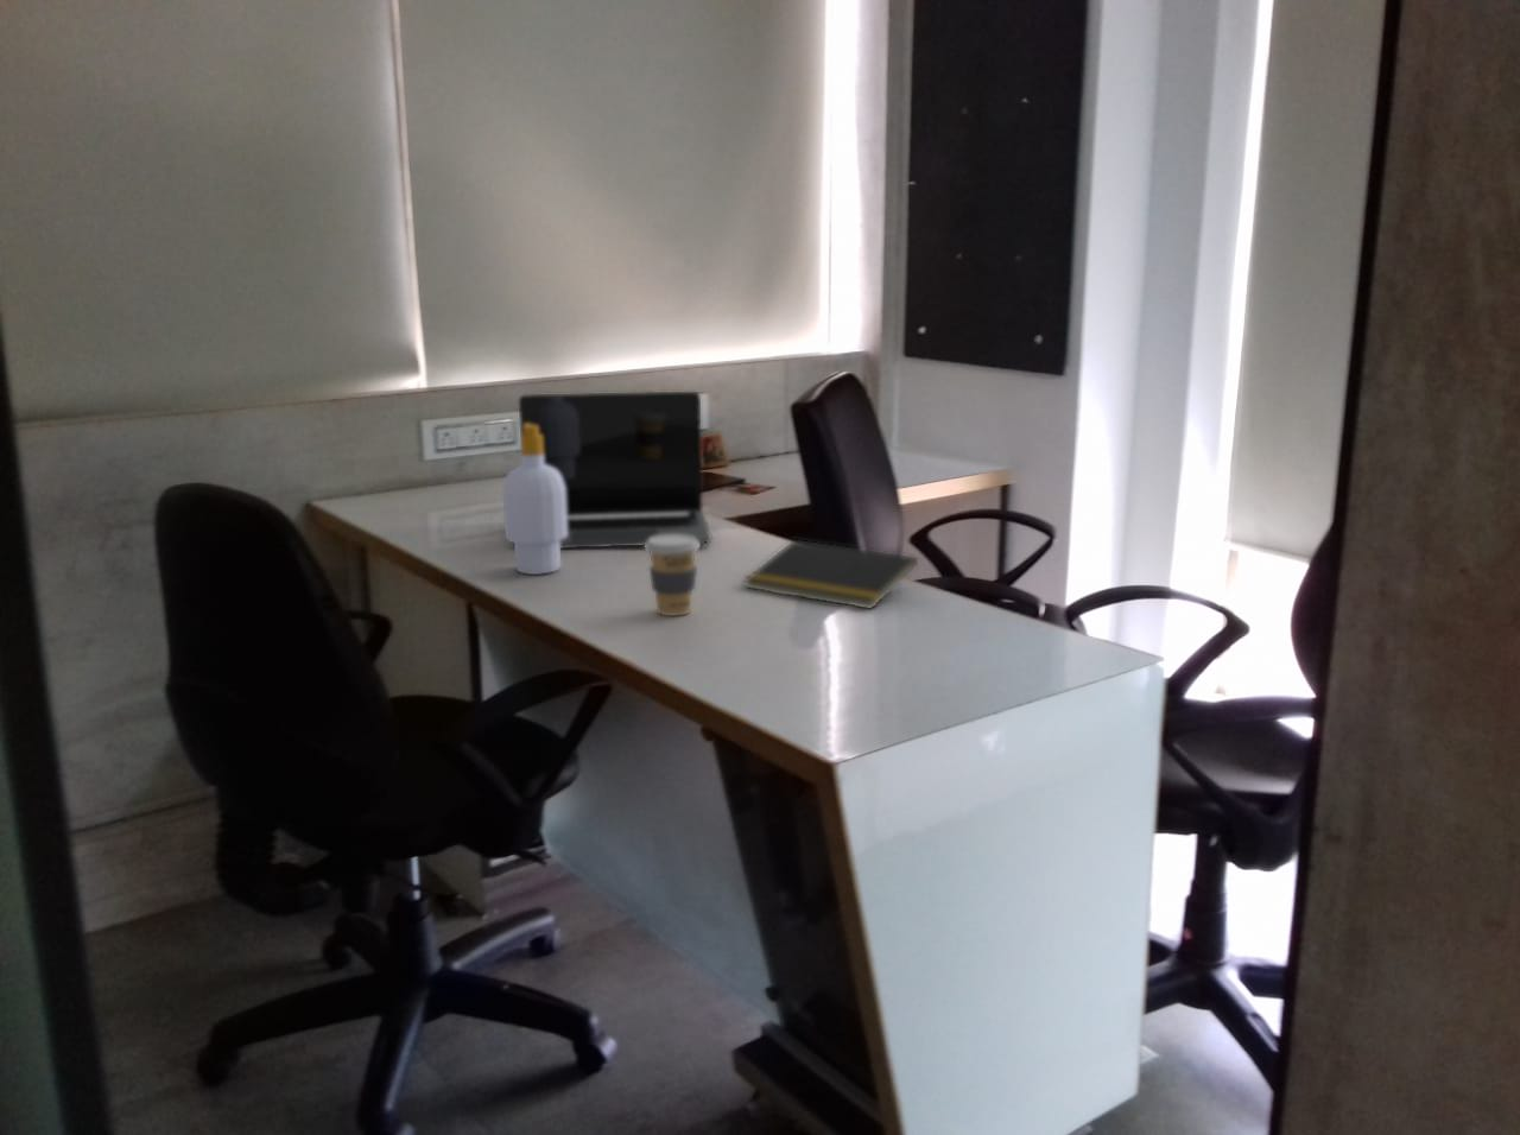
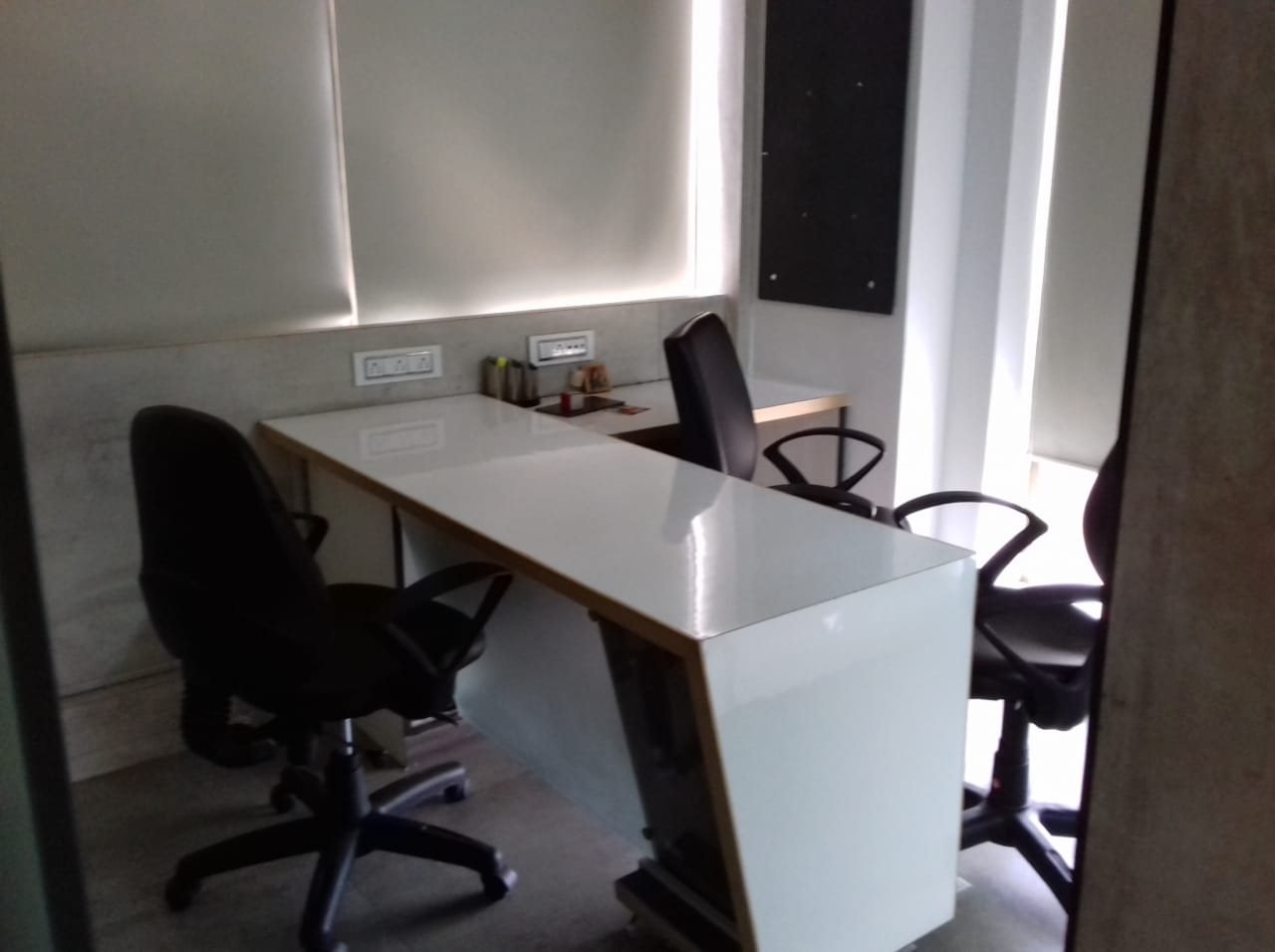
- coffee cup (672, 575)
- notepad (830, 572)
- laptop (612, 467)
- soap bottle (534, 498)
